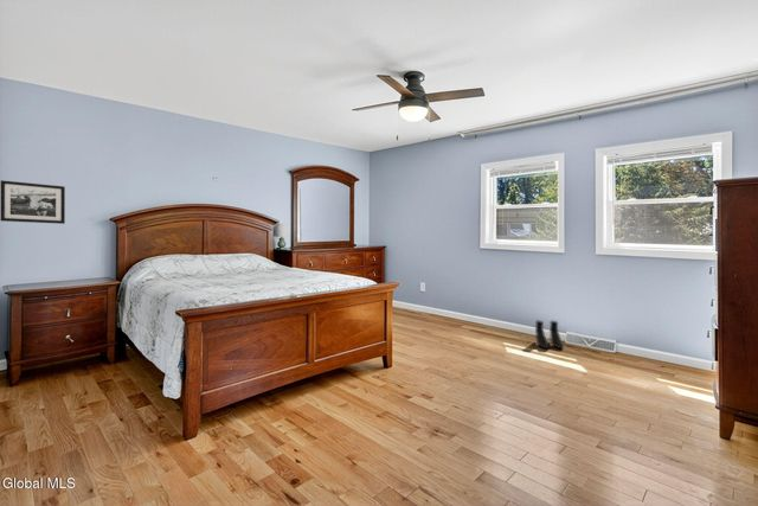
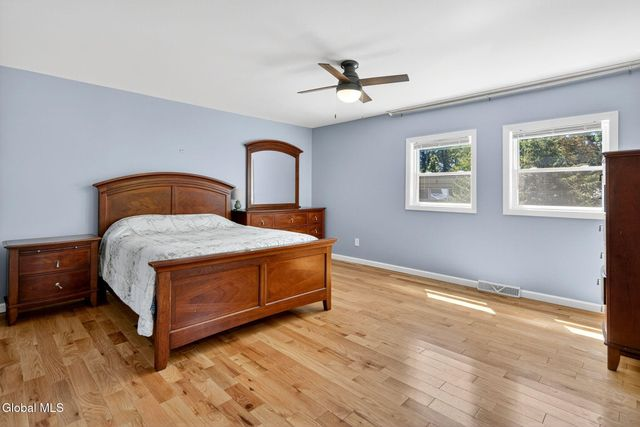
- boots (550, 332)
- picture frame (33, 203)
